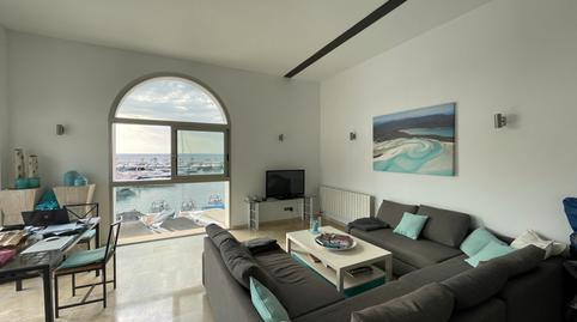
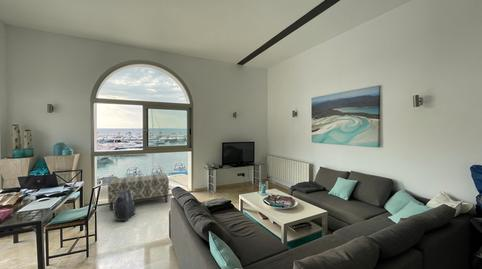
+ backpack (125, 203)
+ bench (140, 190)
